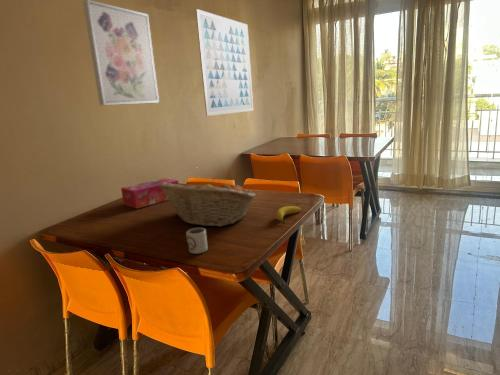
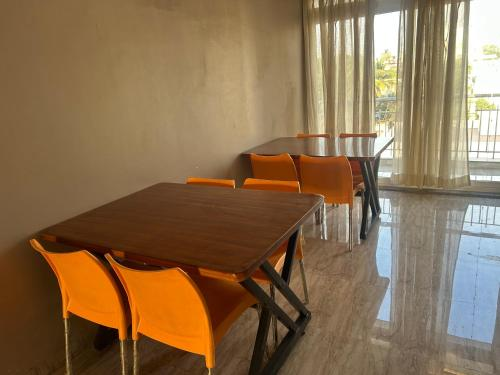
- fruit (287, 212)
- tissue box (151, 192)
- cup (195, 239)
- wall art (125, 57)
- wall art (228, 66)
- fruit basket (207, 197)
